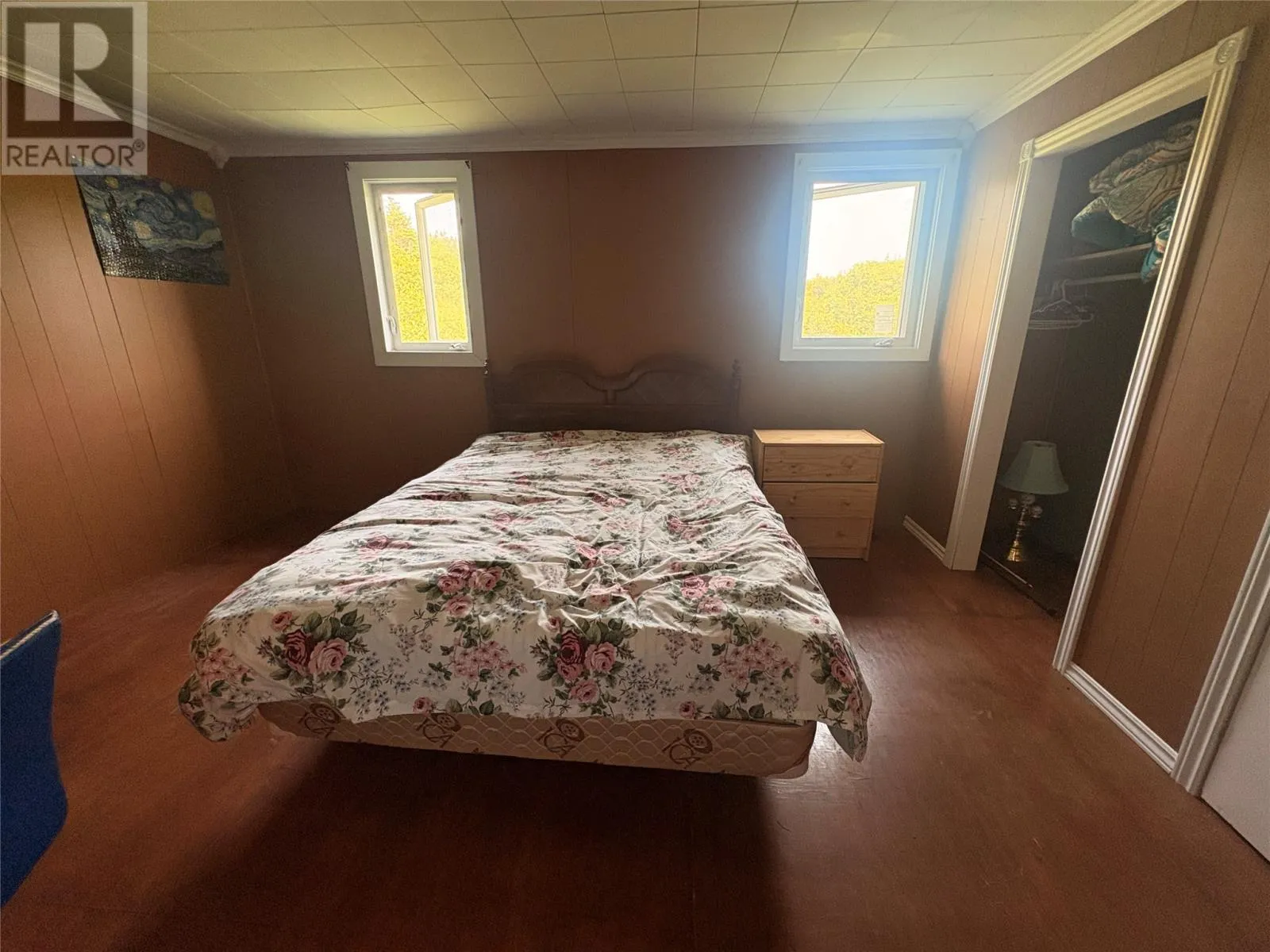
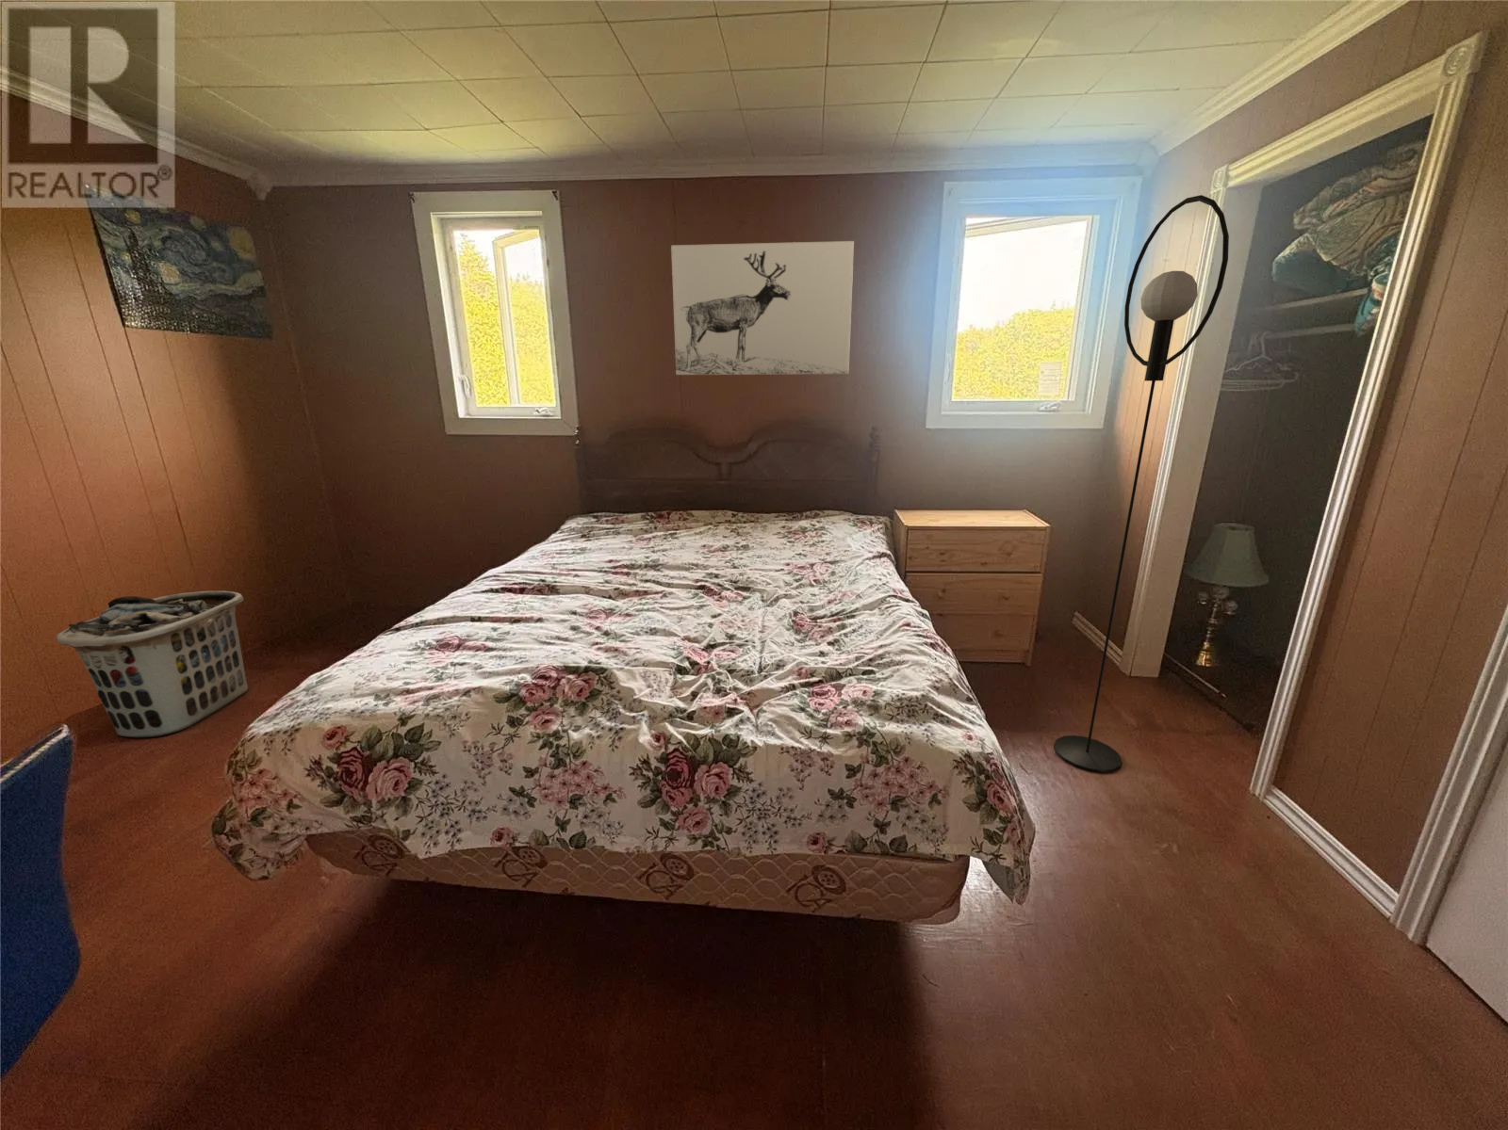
+ clothes hamper (170, 653)
+ floor lamp (1129, 513)
+ wall art (761, 311)
